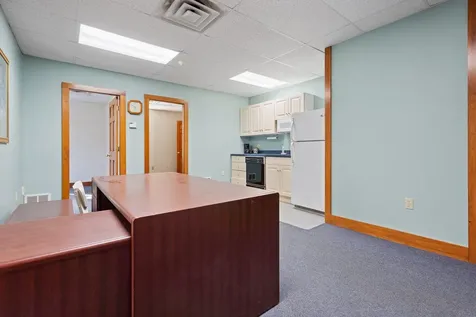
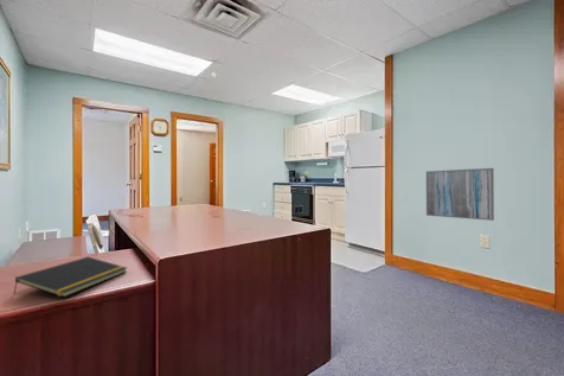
+ notepad (77, 274)
+ wall art (456, 193)
